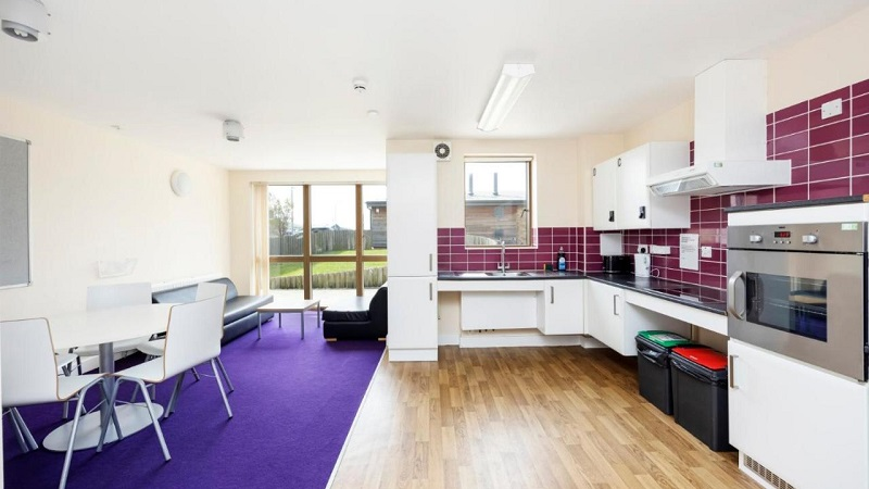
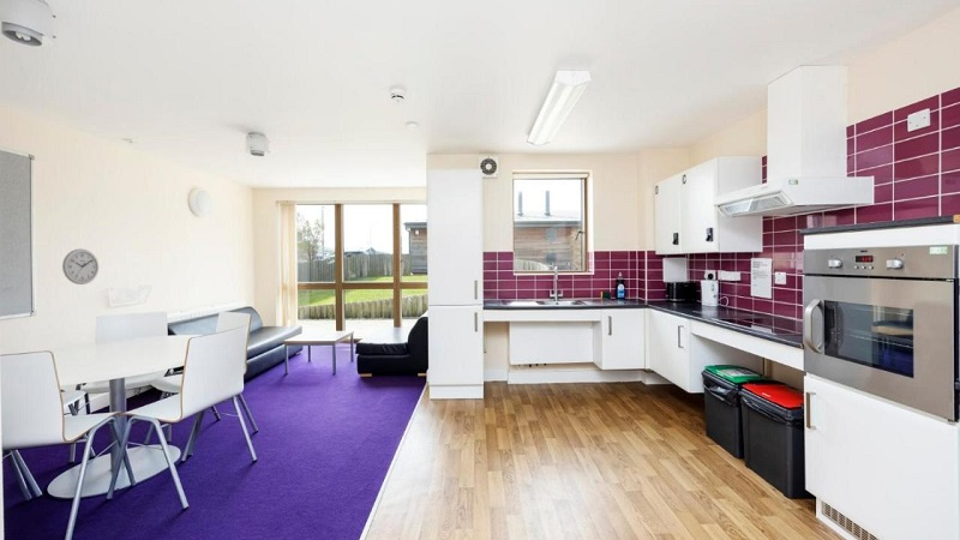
+ wall clock (82, 266)
